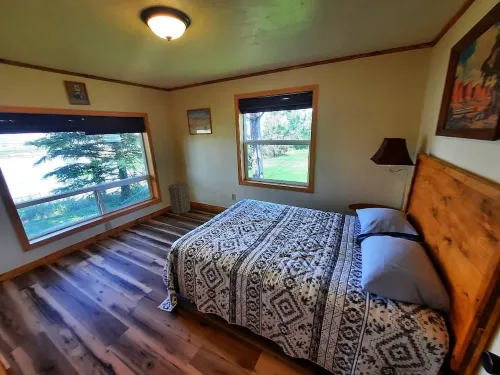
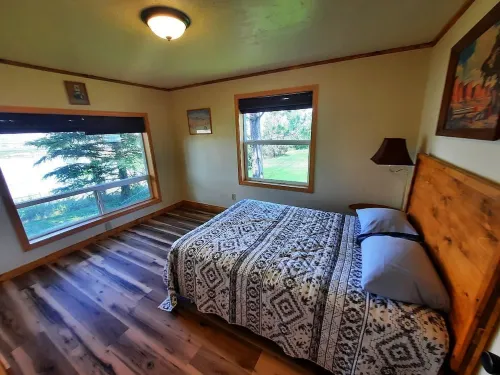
- laundry hamper (179, 196)
